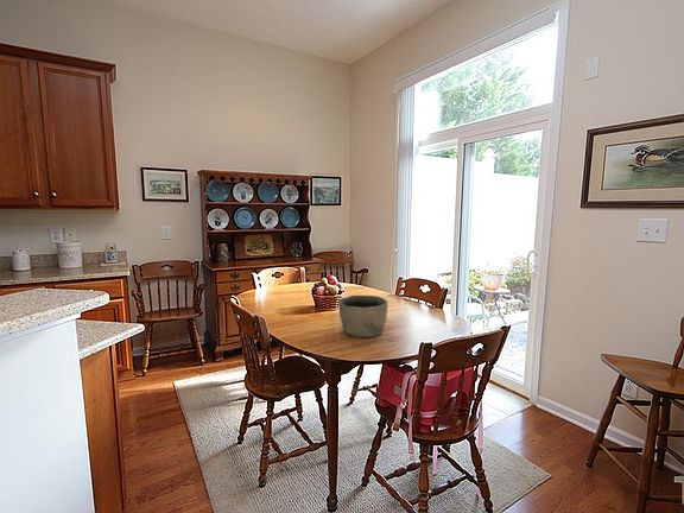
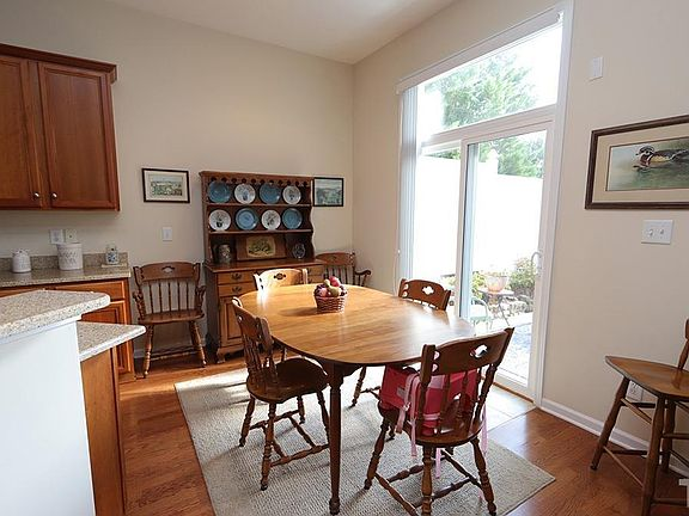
- bowl (362, 315)
